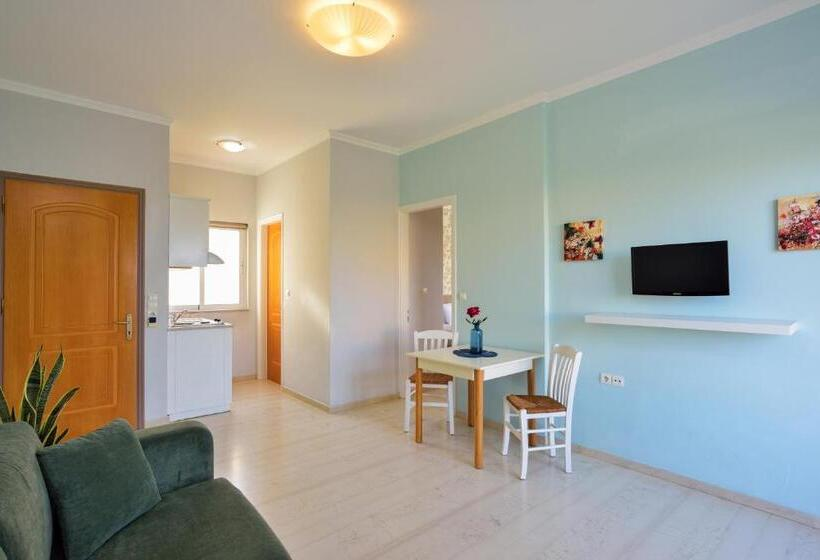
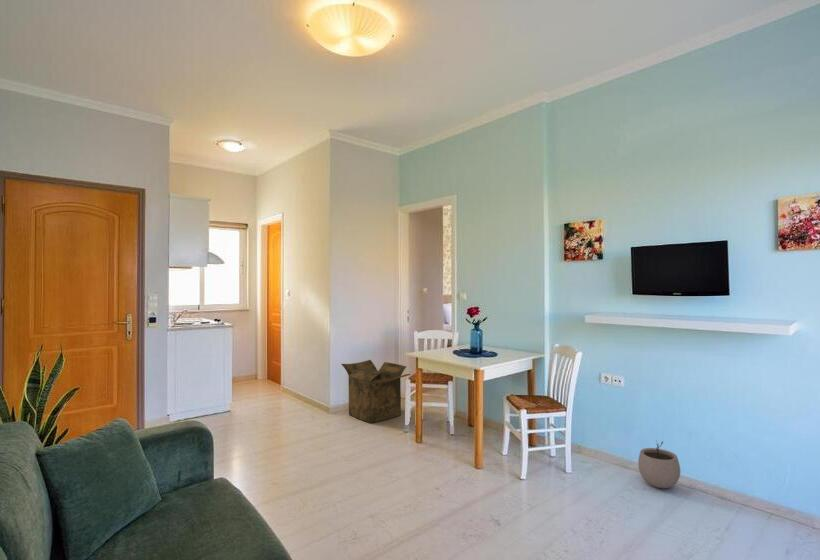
+ cardboard box (378, 389)
+ plant pot (658, 462)
